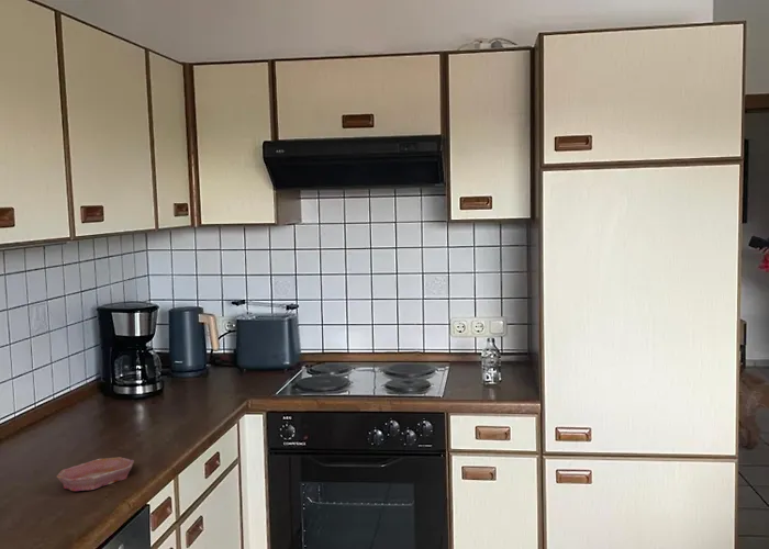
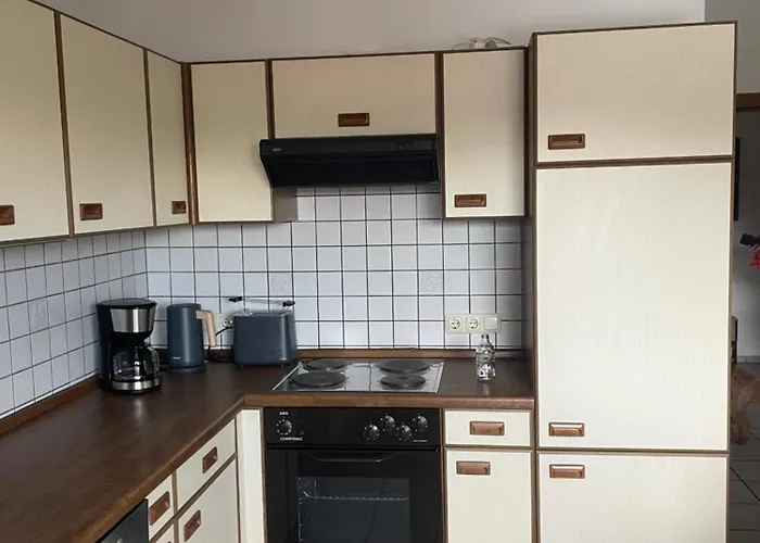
- bowl (97, 473)
